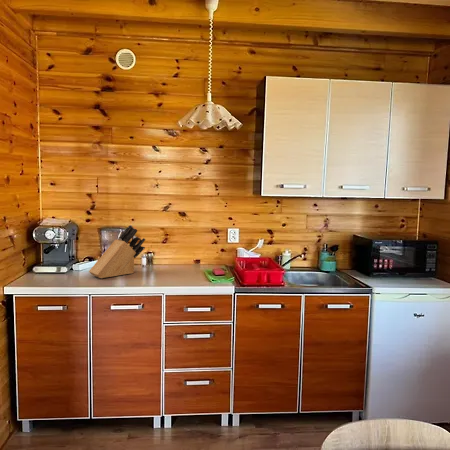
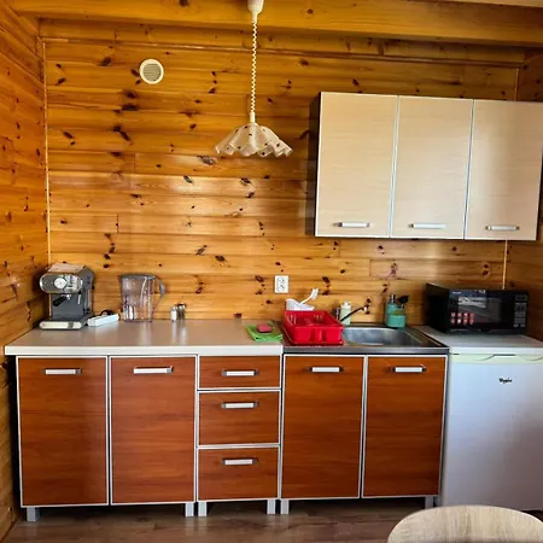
- knife block (118, 250)
